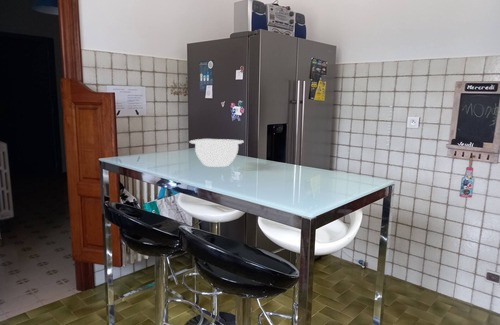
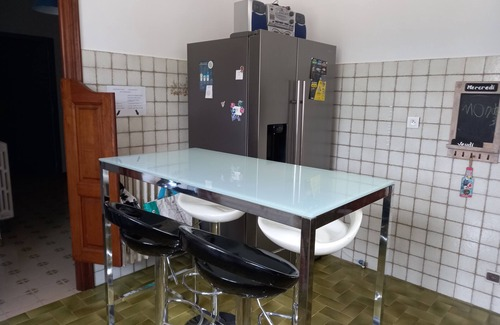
- mixing bowl (216, 152)
